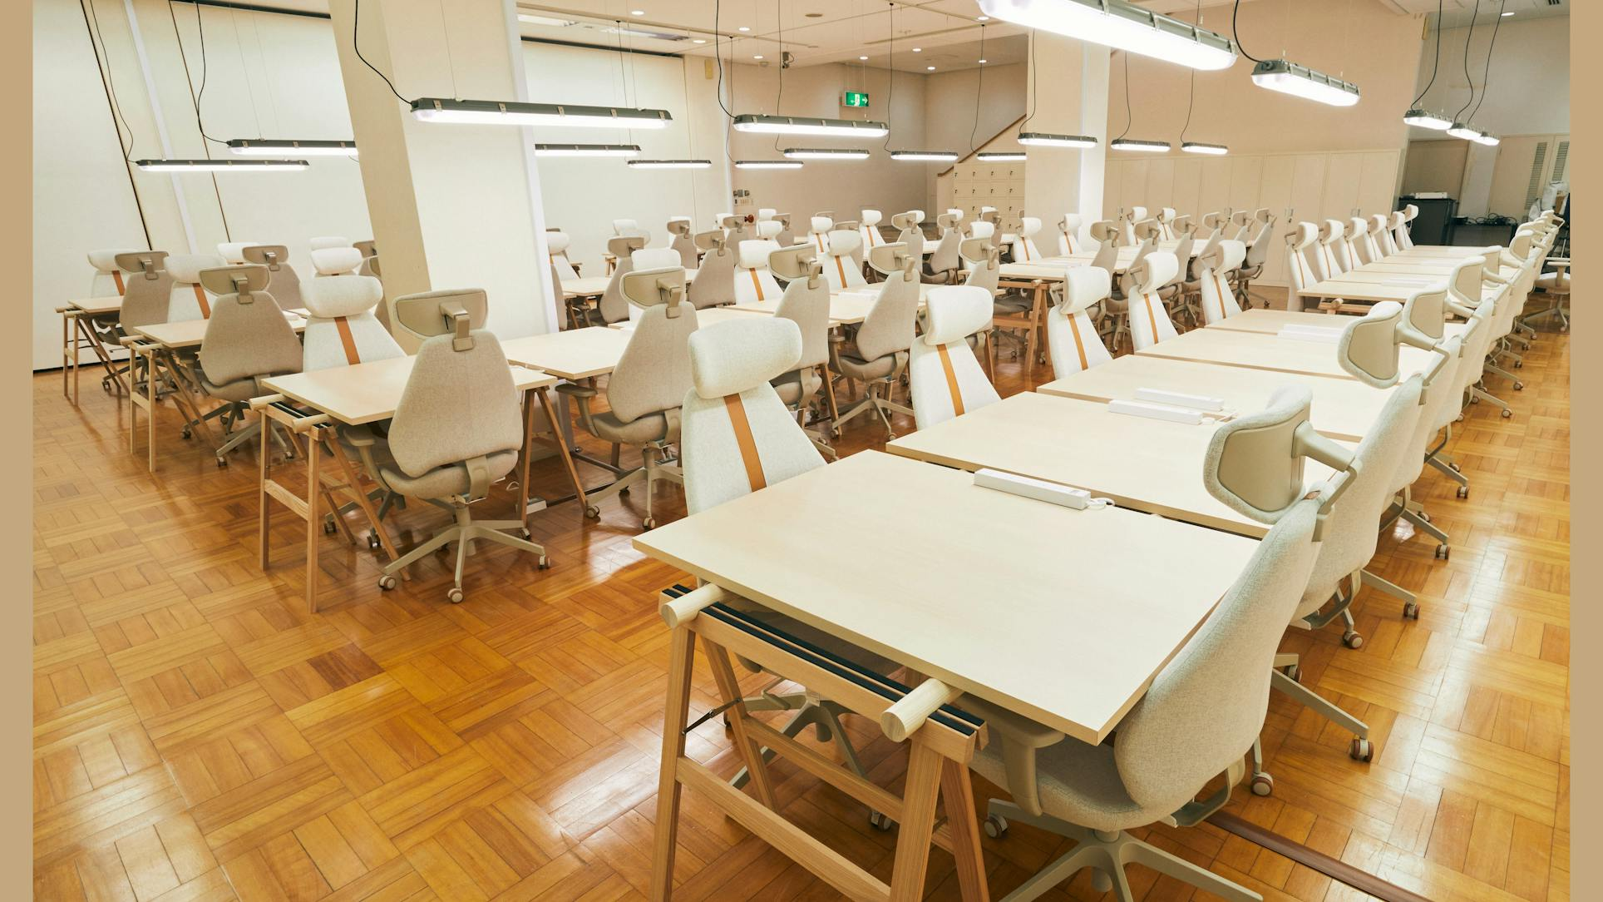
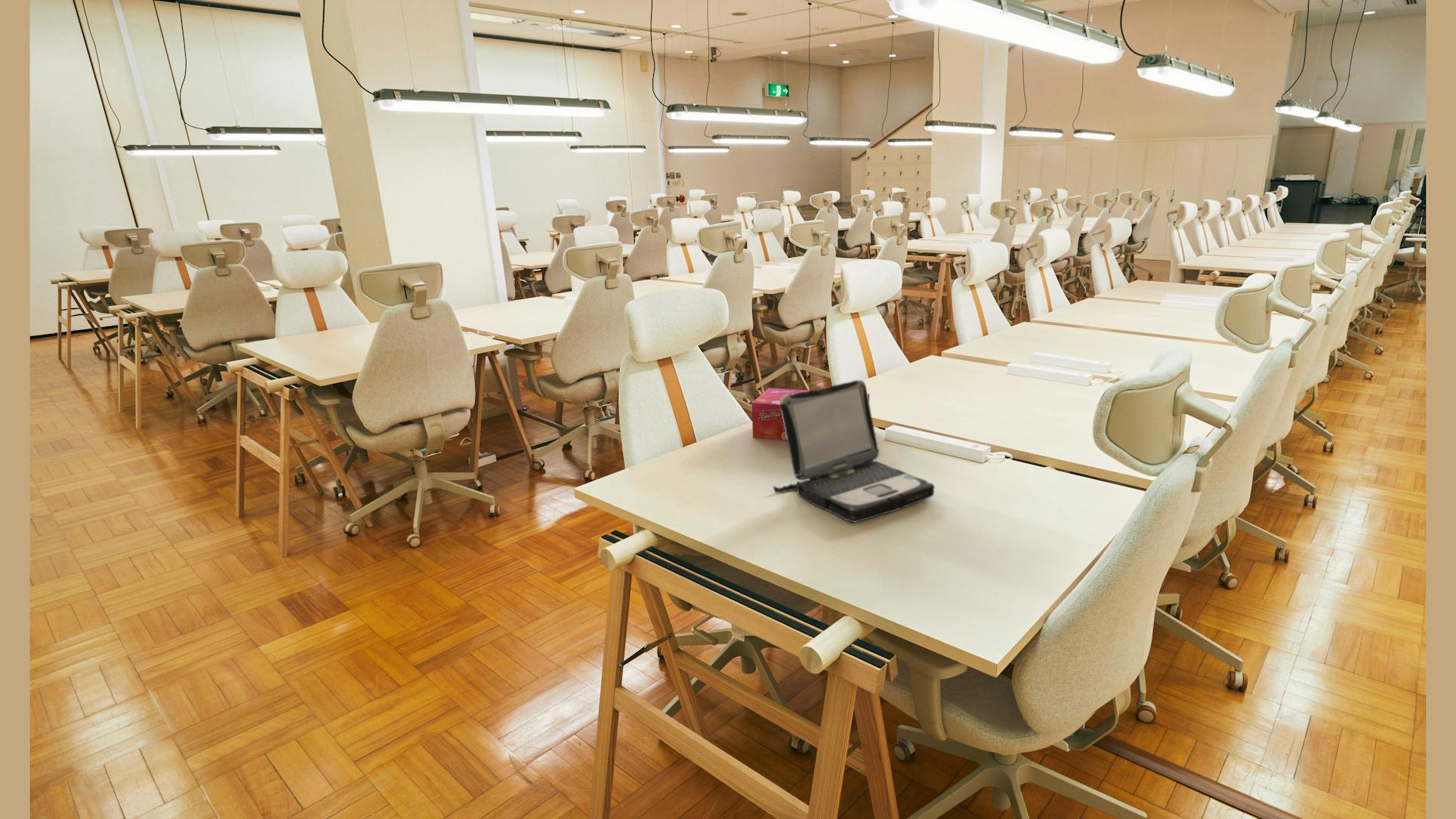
+ tissue box (806, 391)
+ laptop (853, 446)
